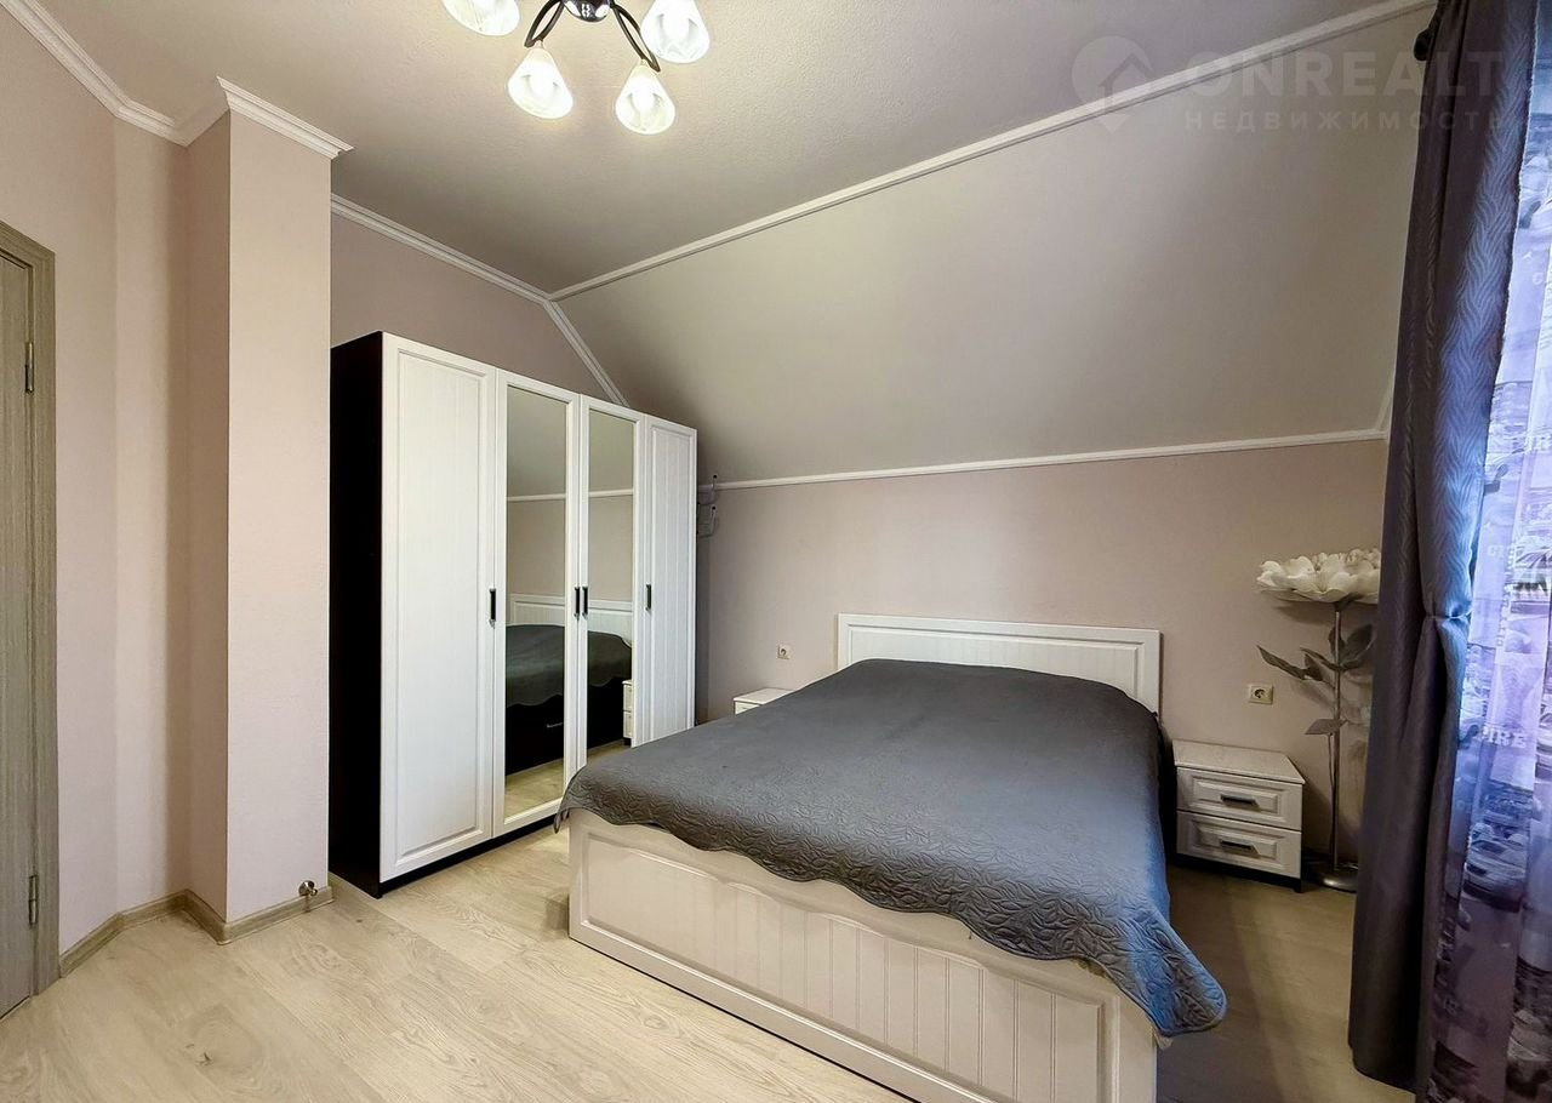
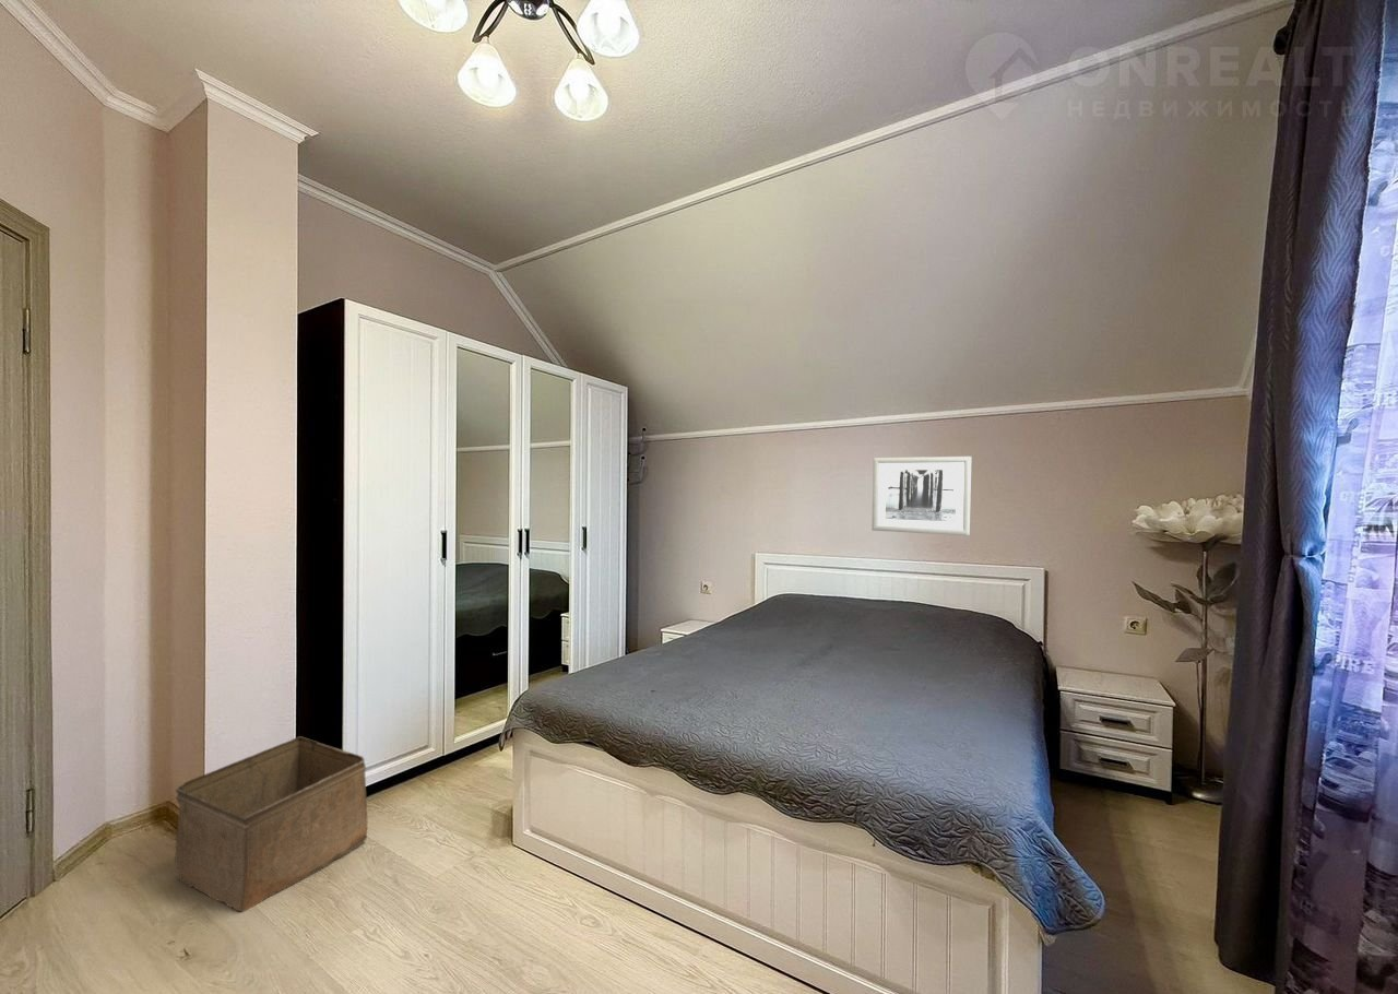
+ storage bin (275, 814)
+ wall art (920, 495)
